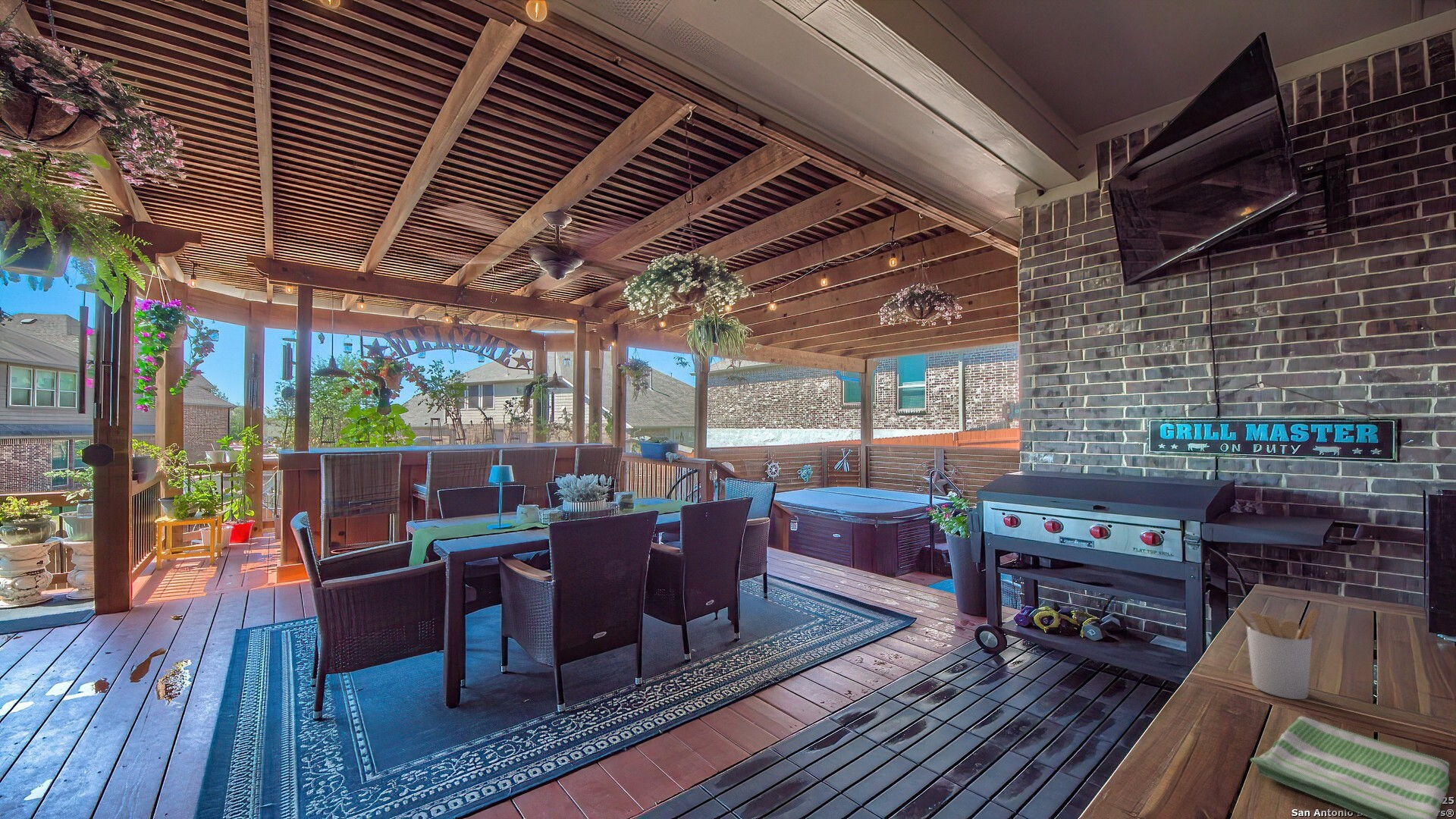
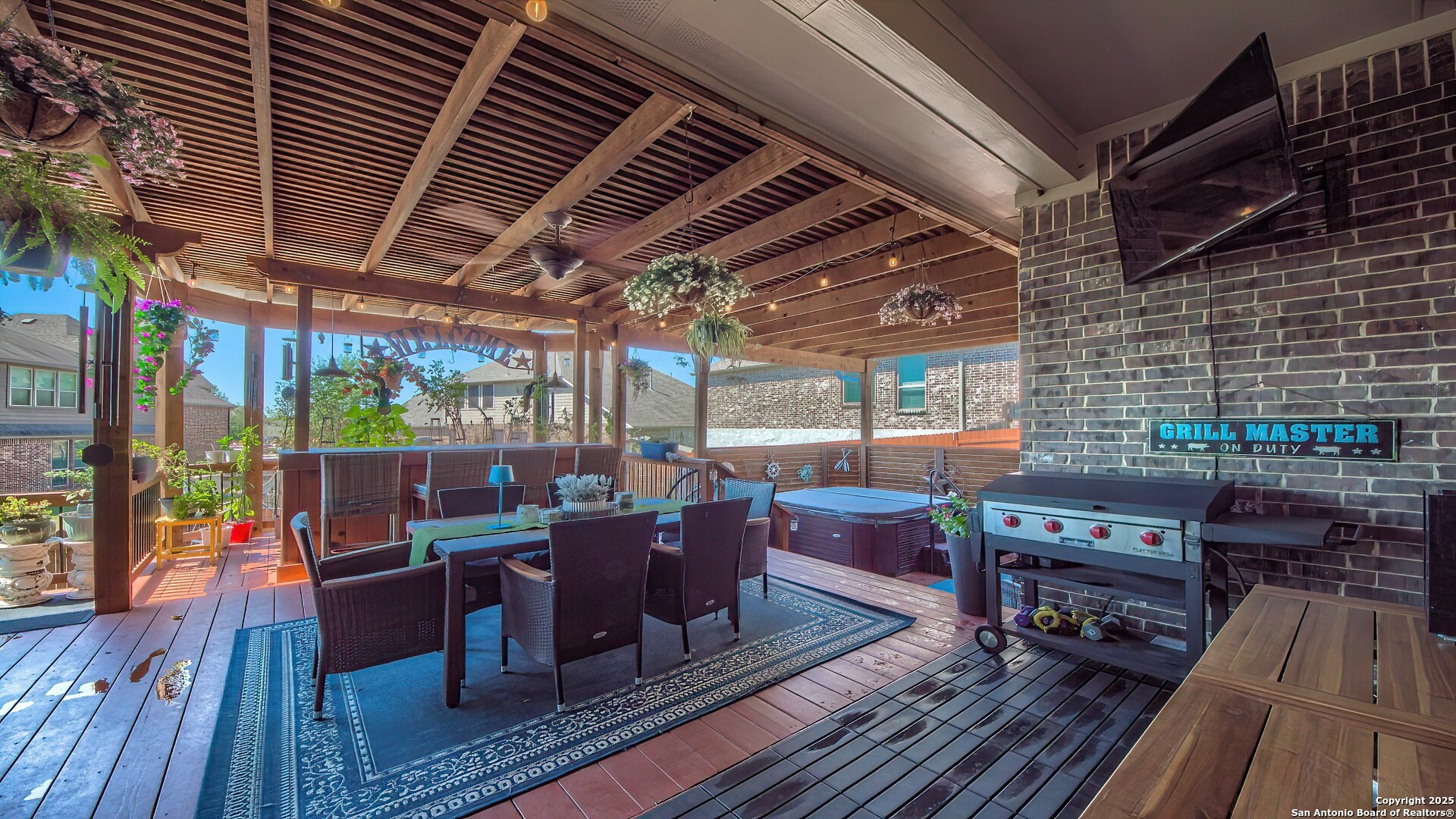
- dish towel (1351, 767)
- utensil holder (1278, 649)
